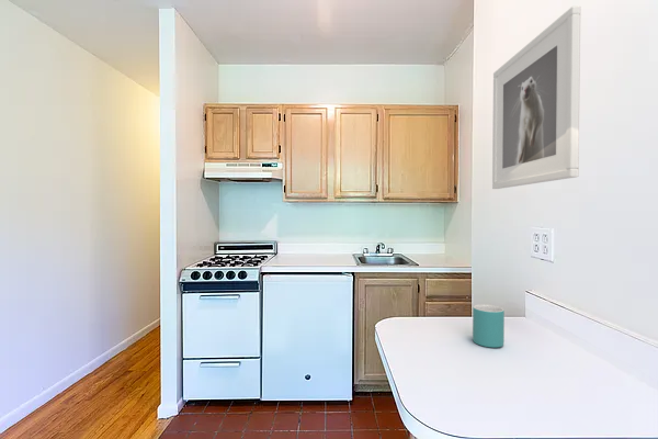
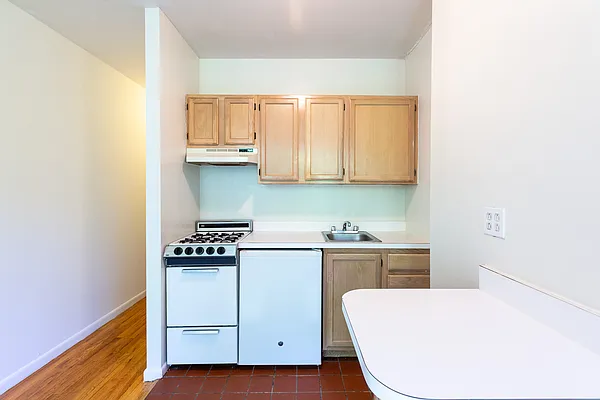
- mug (488, 323)
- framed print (527, 114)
